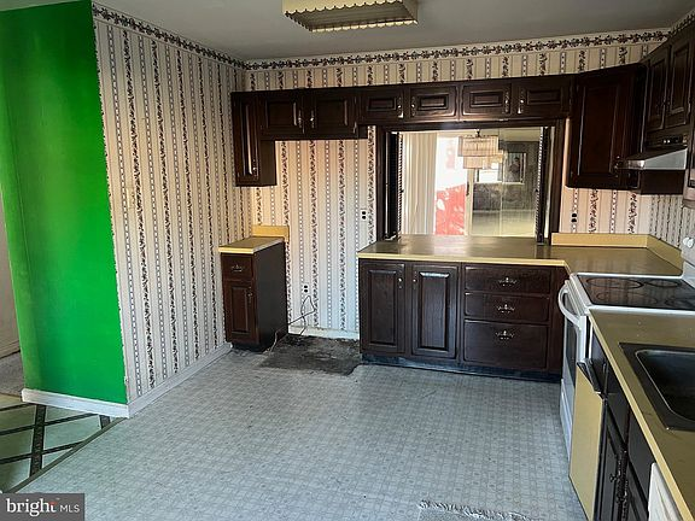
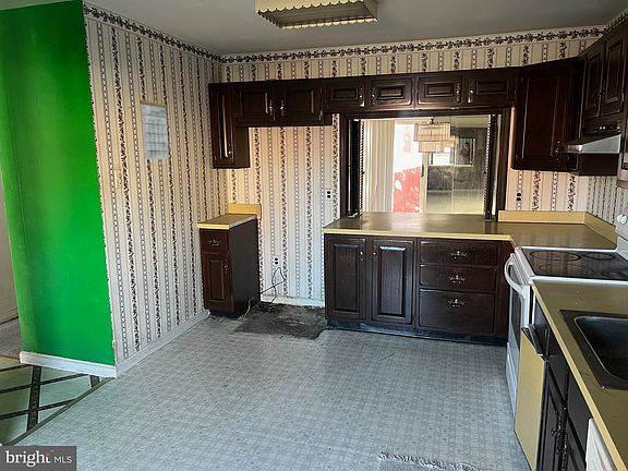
+ calendar (155, 124)
